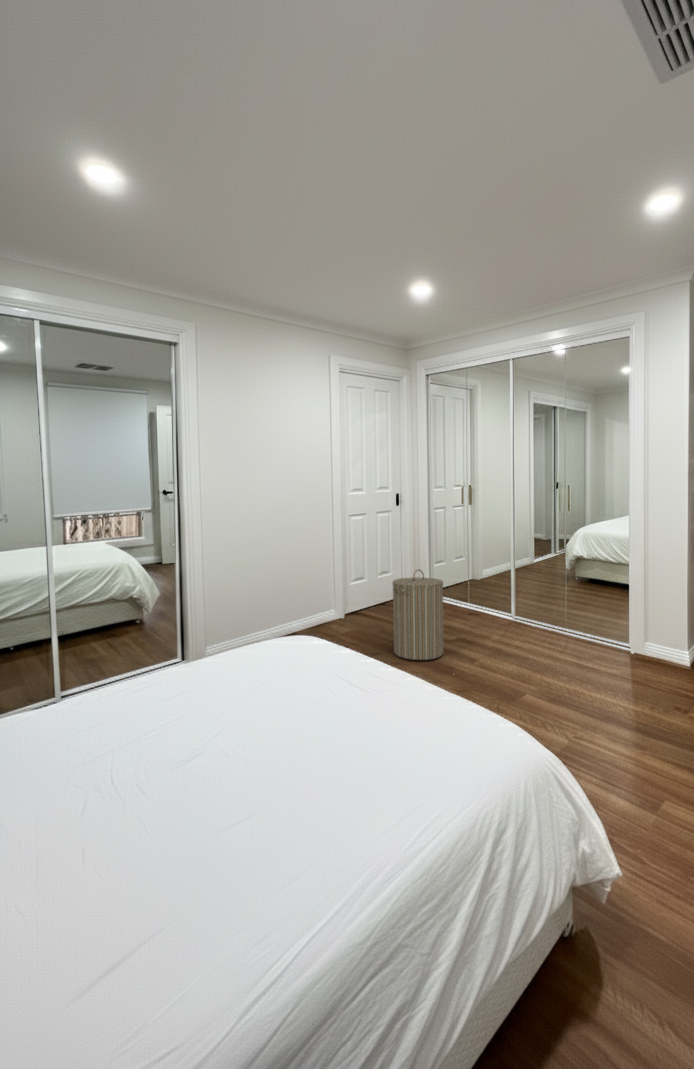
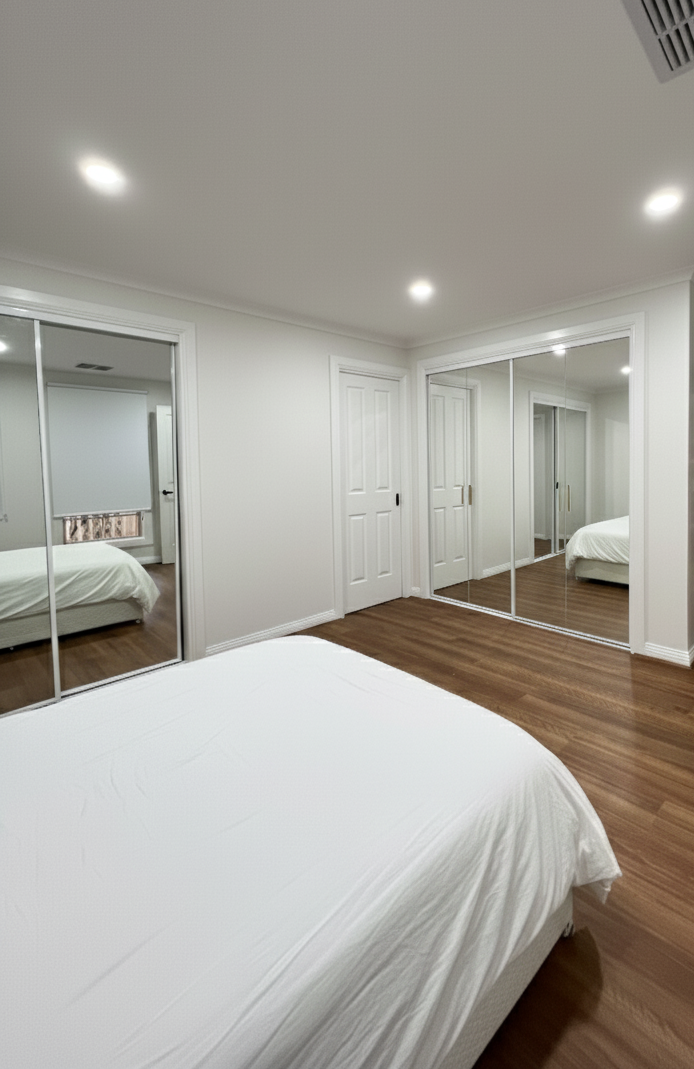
- laundry hamper (418, 611)
